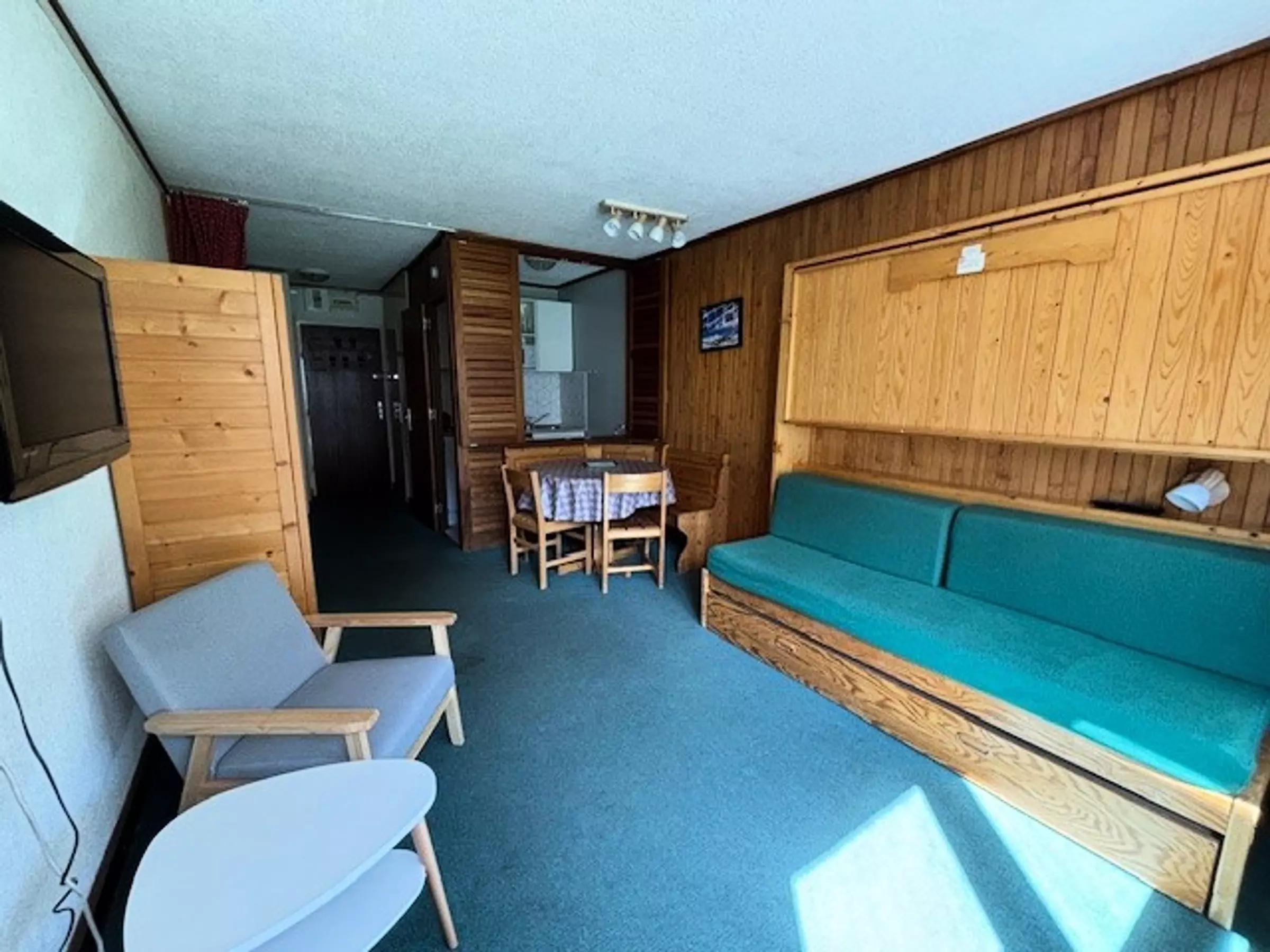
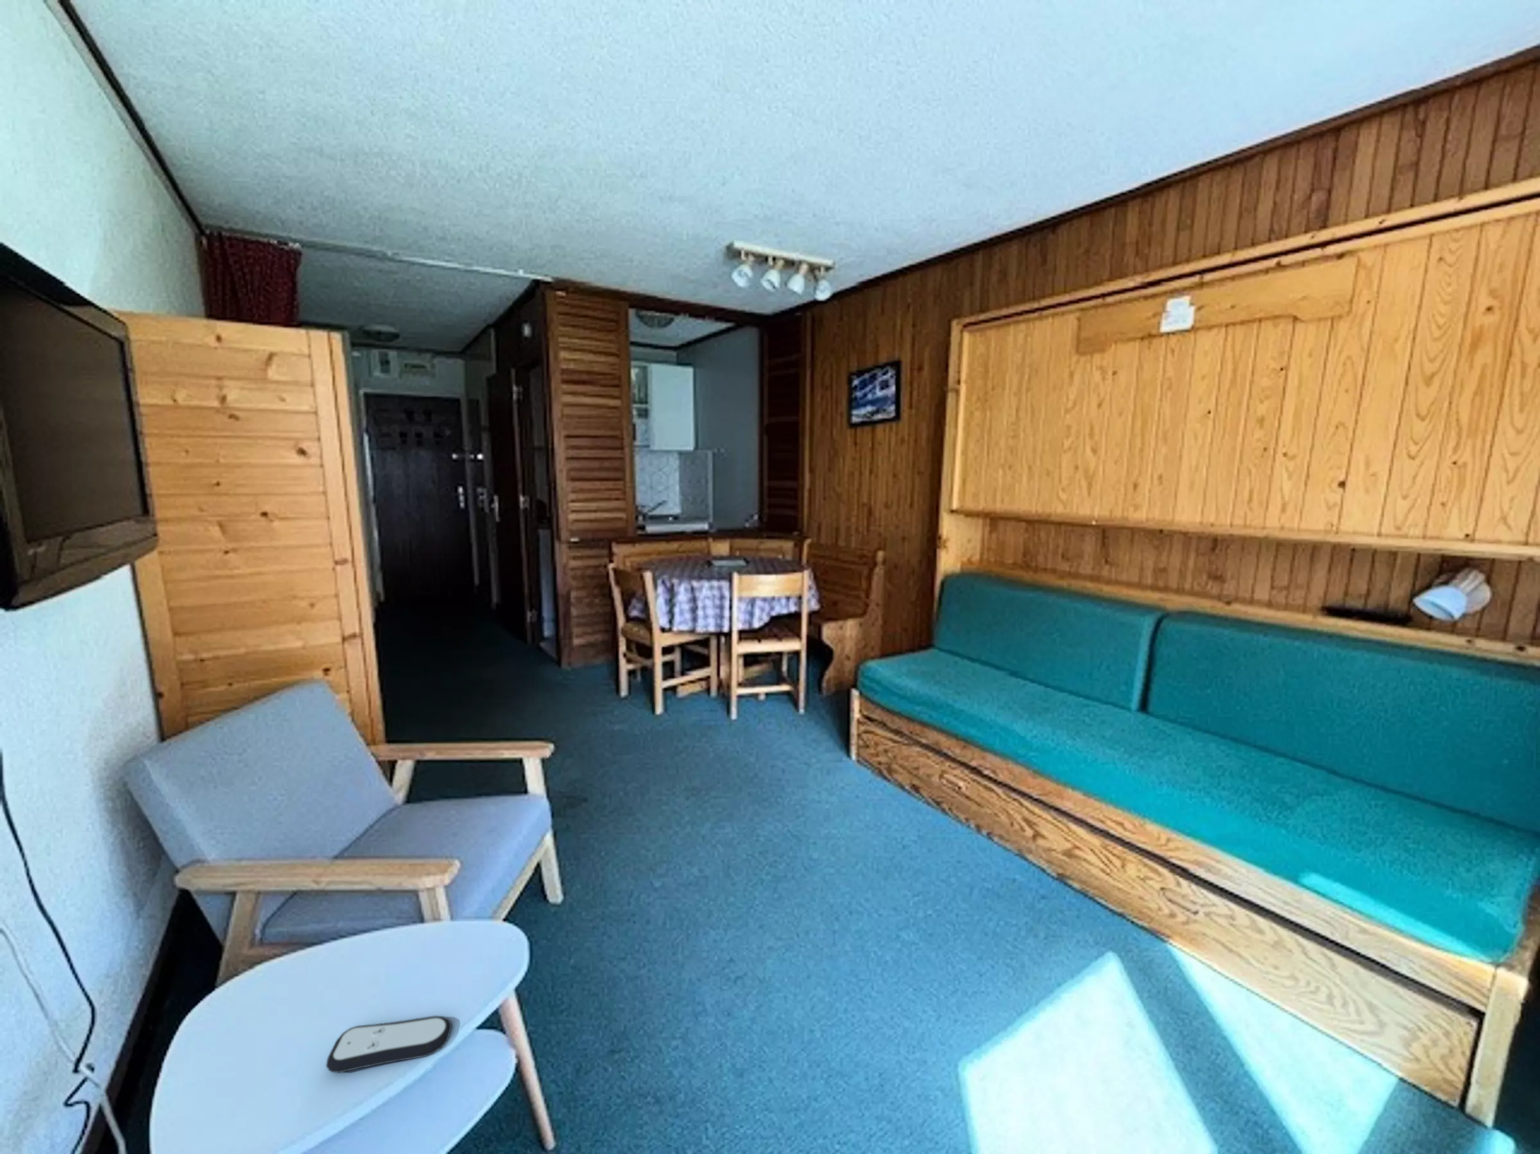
+ remote control (392, 1041)
